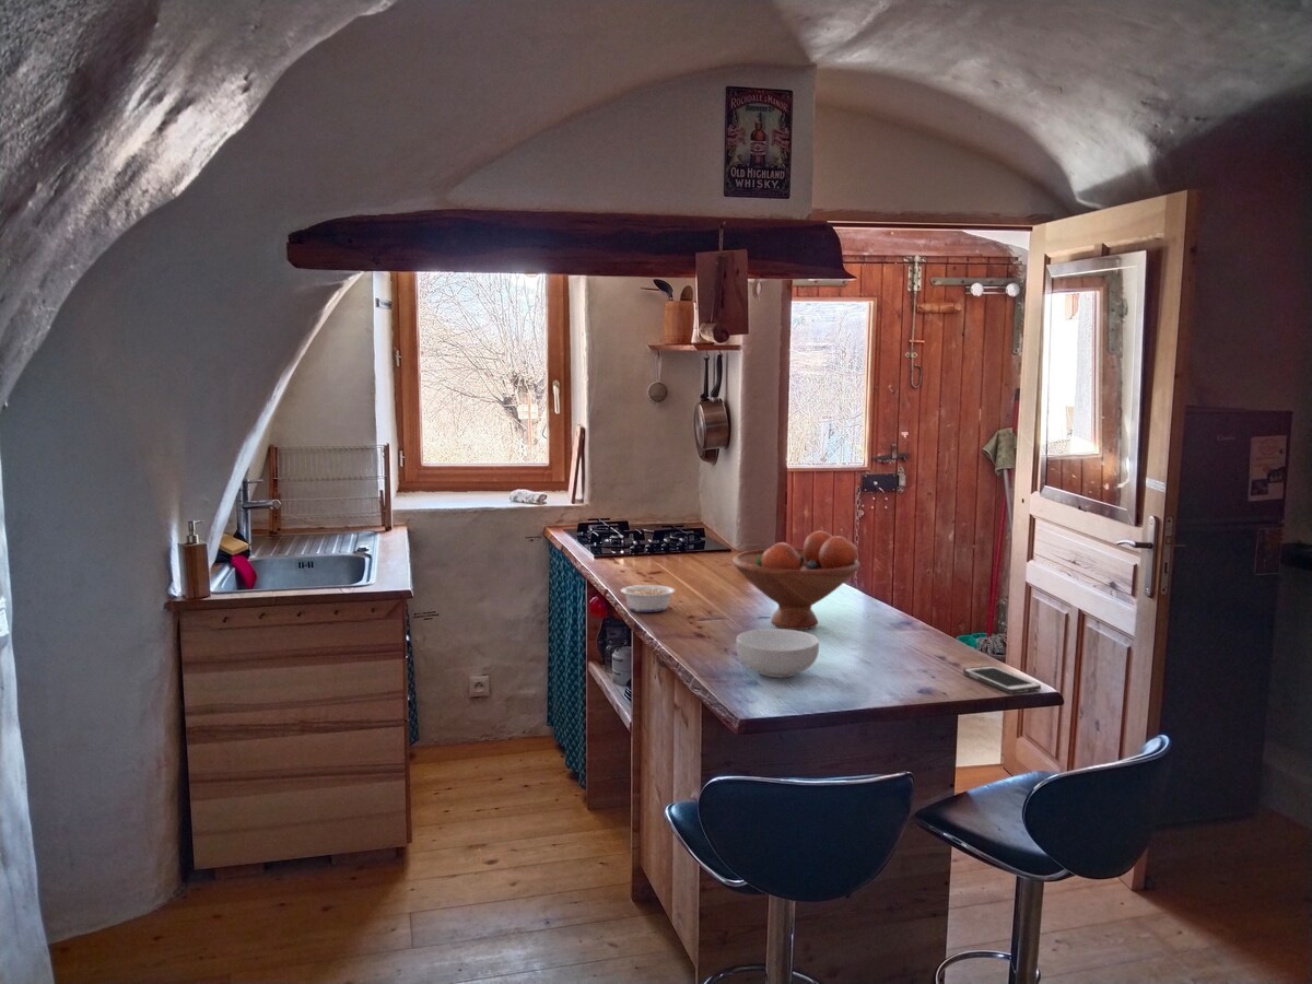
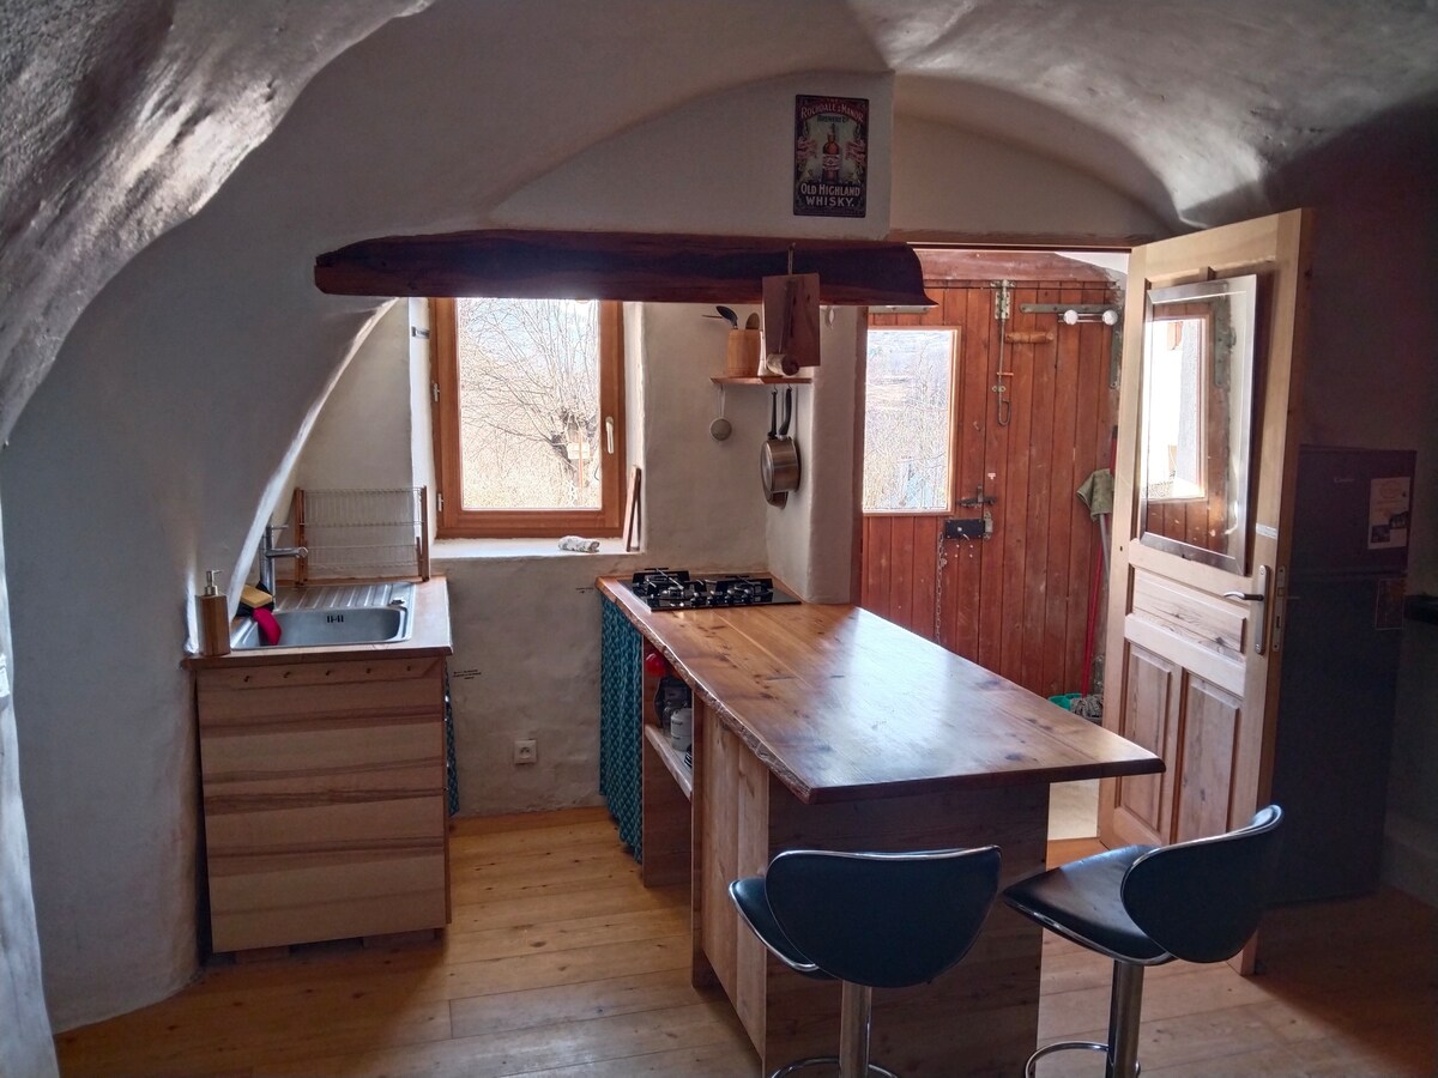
- cereal bowl (776, 655)
- cell phone (1000, 679)
- fruit bowl (795, 579)
- legume (645, 597)
